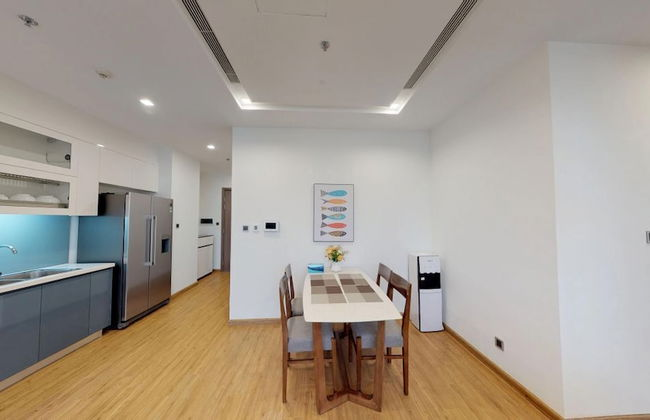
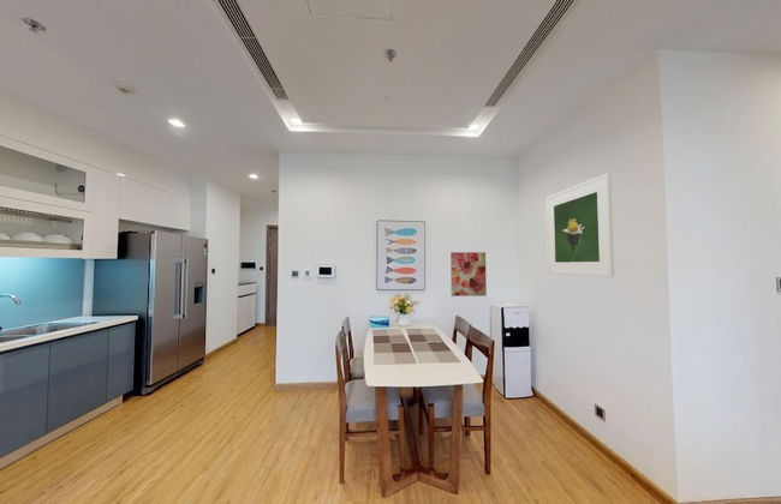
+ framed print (574, 230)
+ wall art (467, 274)
